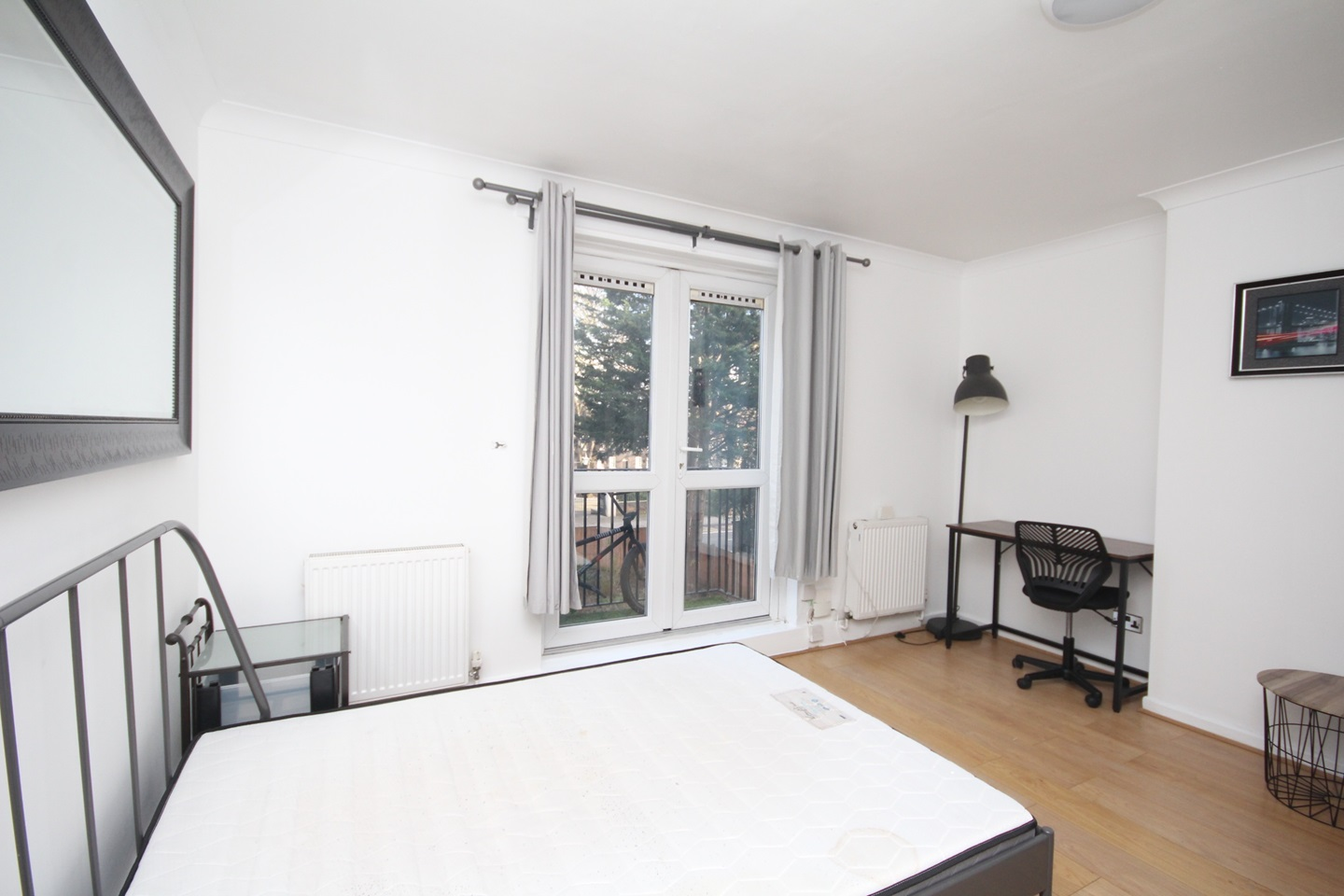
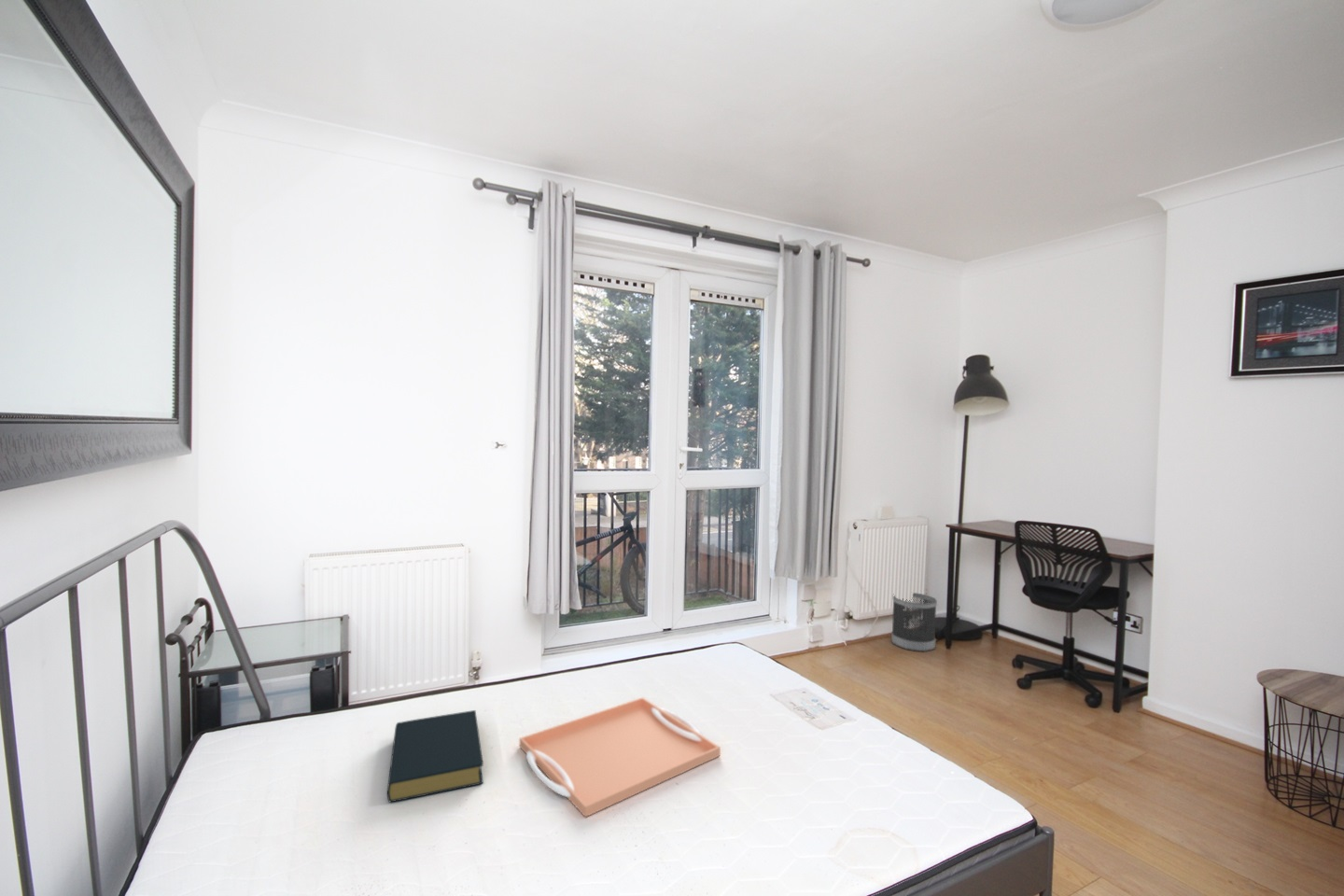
+ wastebasket (914, 621)
+ hardback book (436, 750)
+ serving tray (619, 747)
